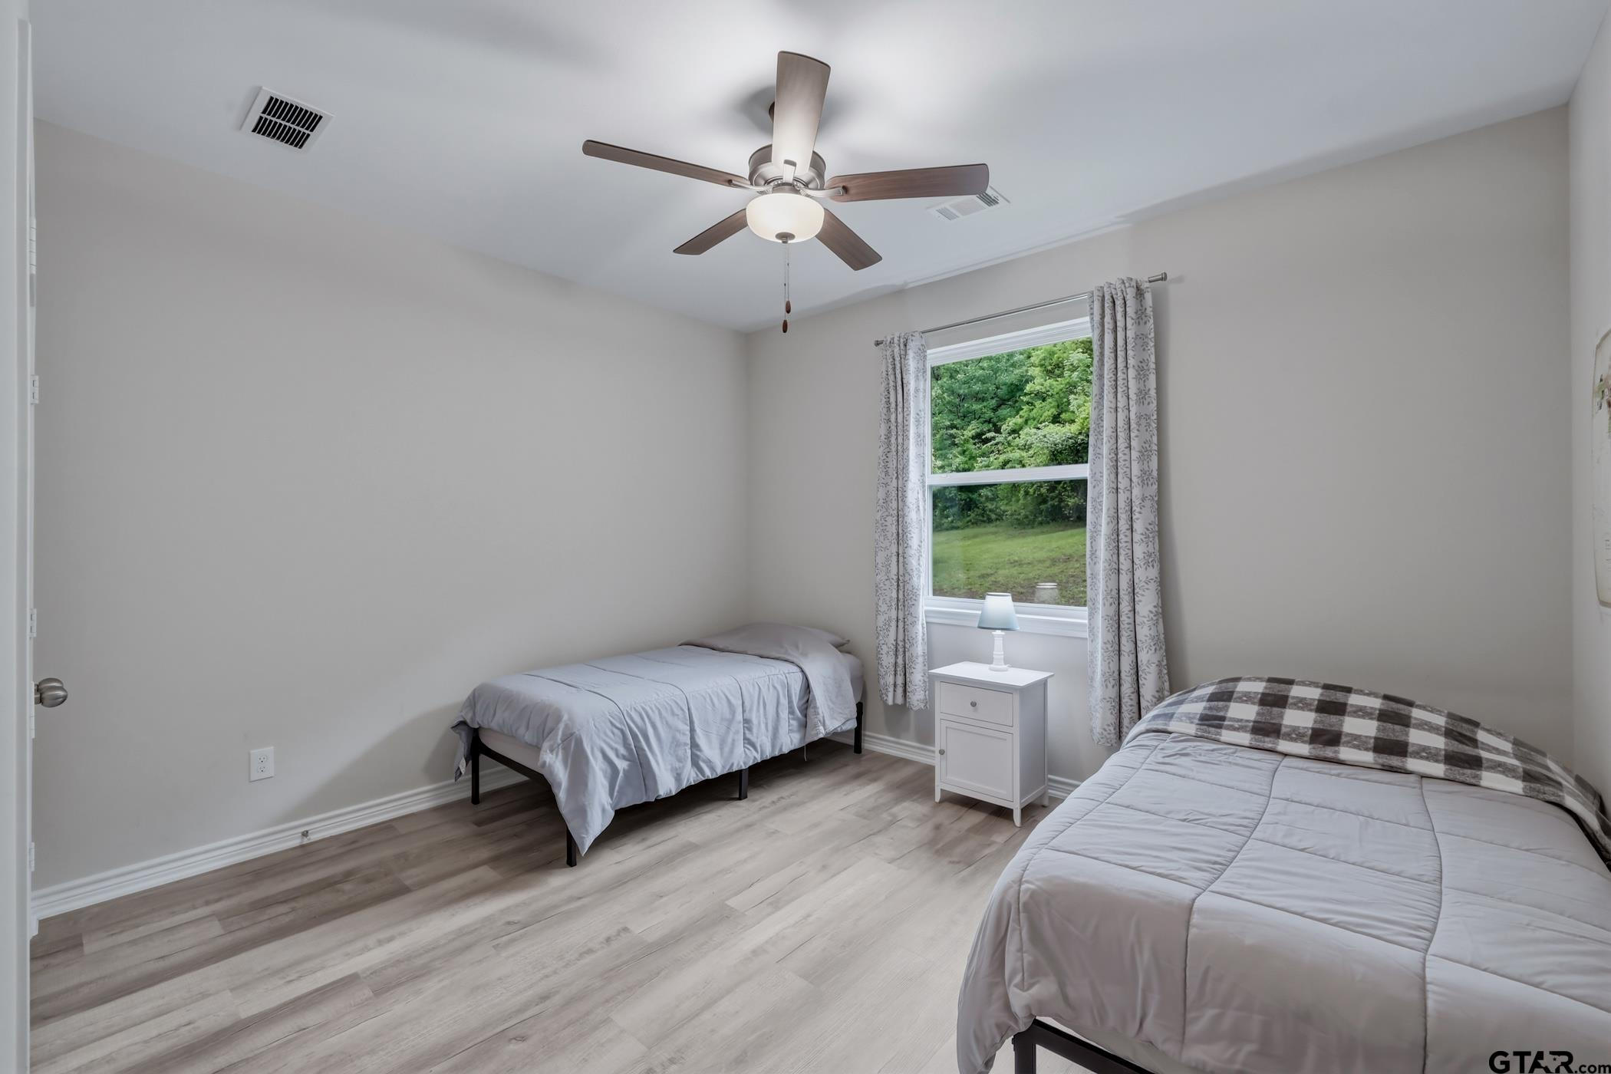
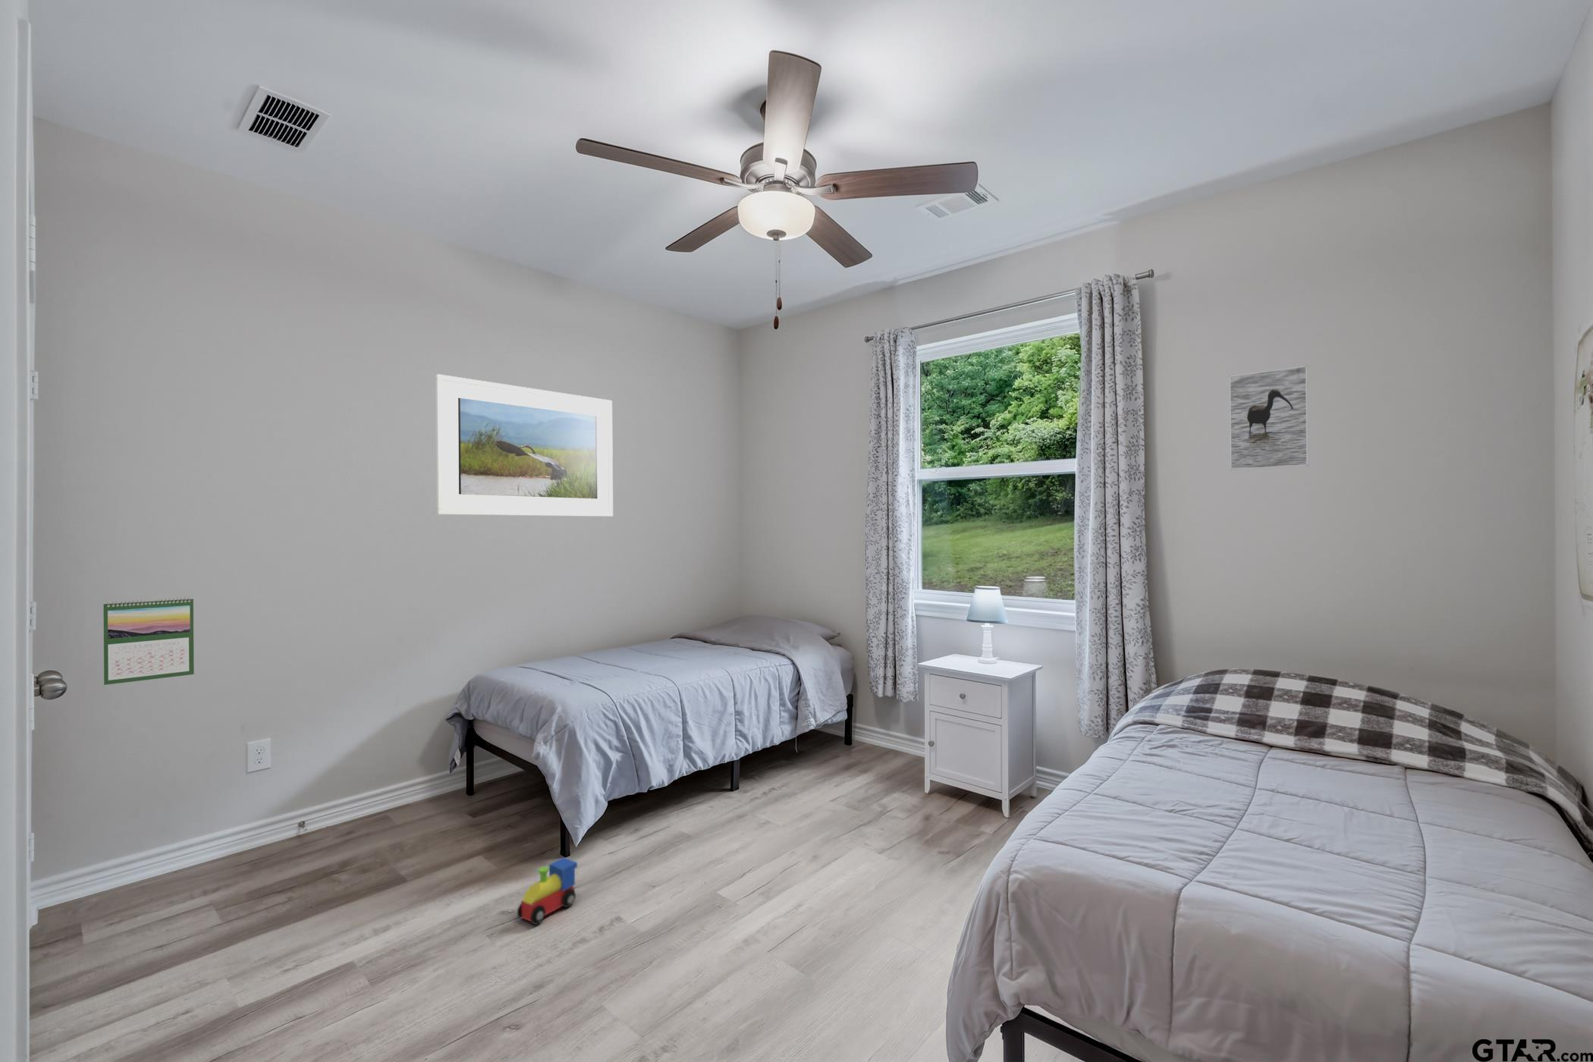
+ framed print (1267, 420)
+ toy train (549, 888)
+ calendar (149, 638)
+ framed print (532, 452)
